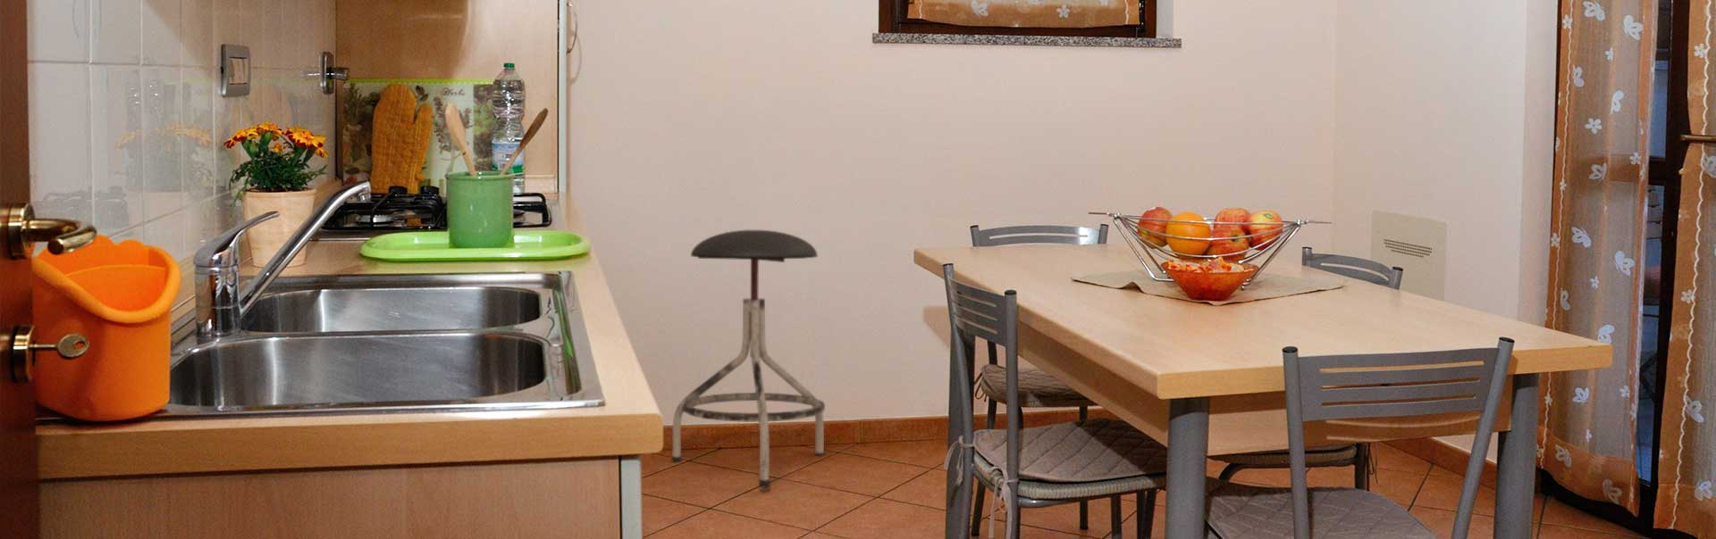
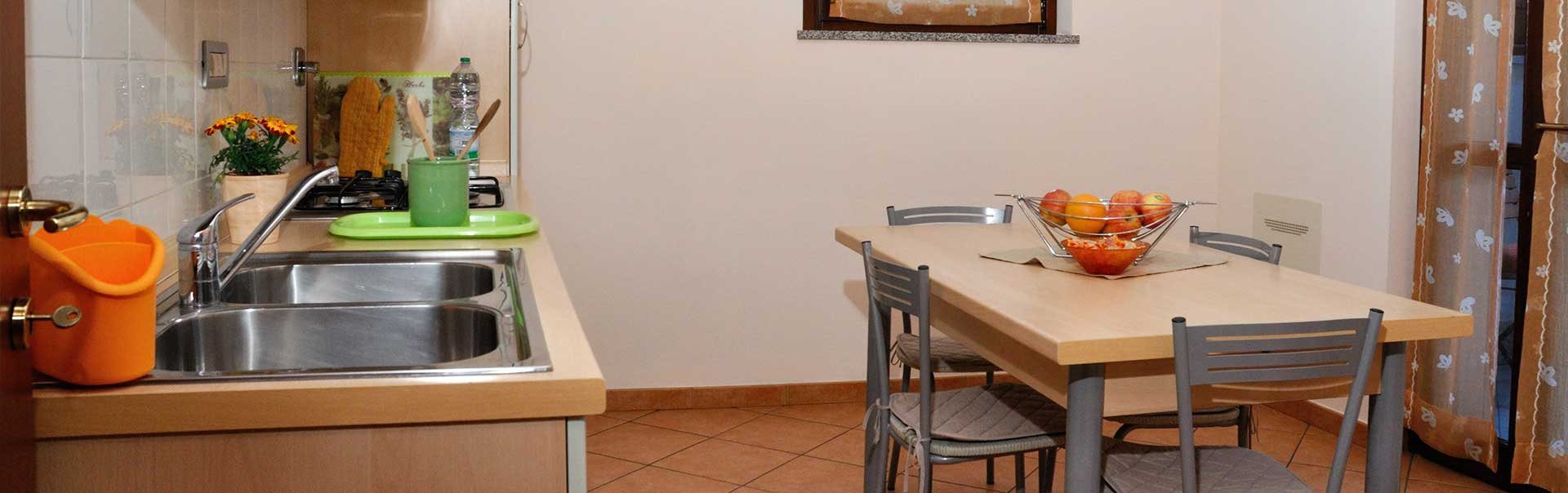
- stool (755, 351)
